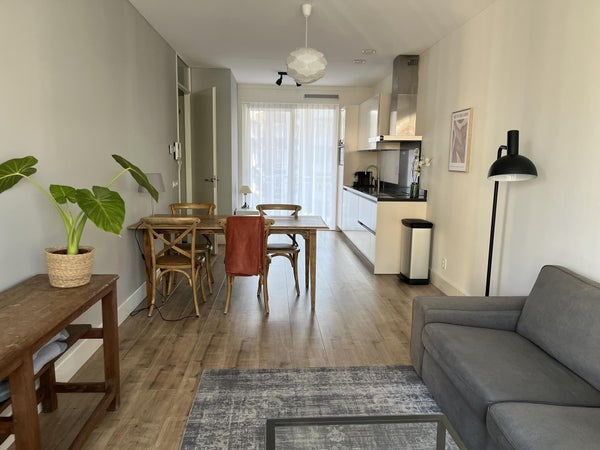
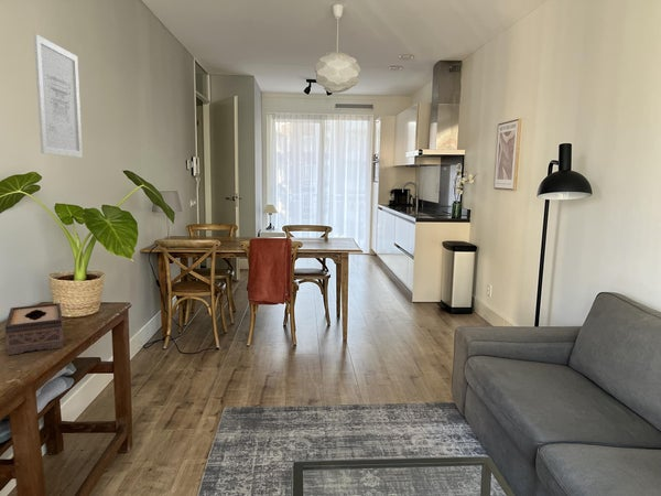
+ wall art (59, 101)
+ tissue box (35, 326)
